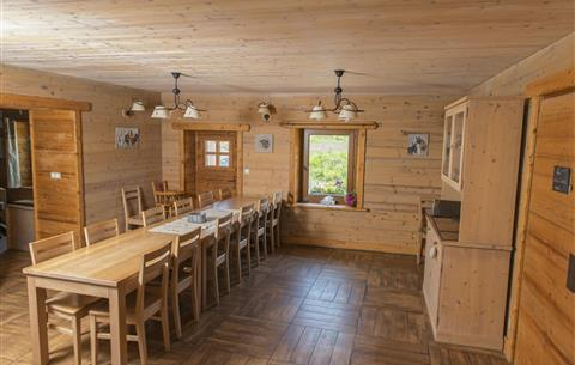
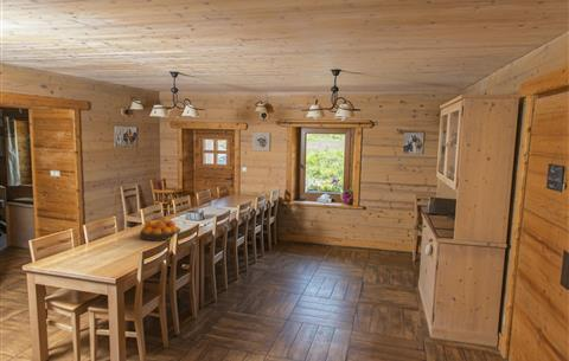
+ fruit bowl (160, 226)
